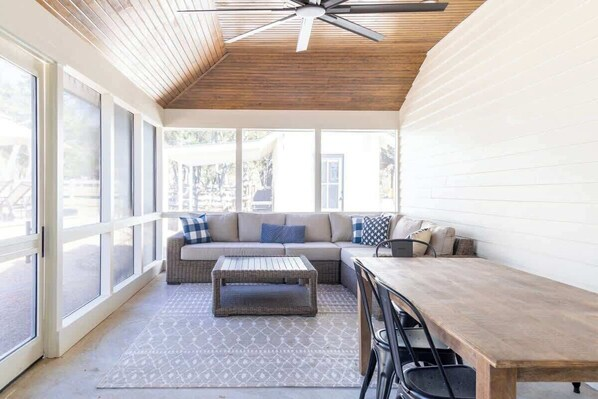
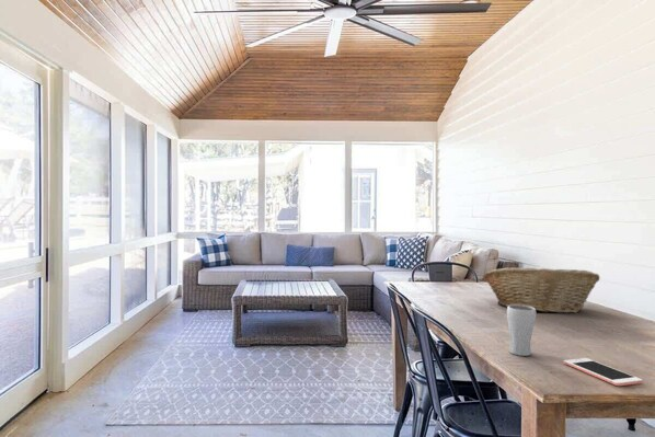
+ cell phone (600, 370)
+ fruit basket (538, 285)
+ drinking glass (520, 330)
